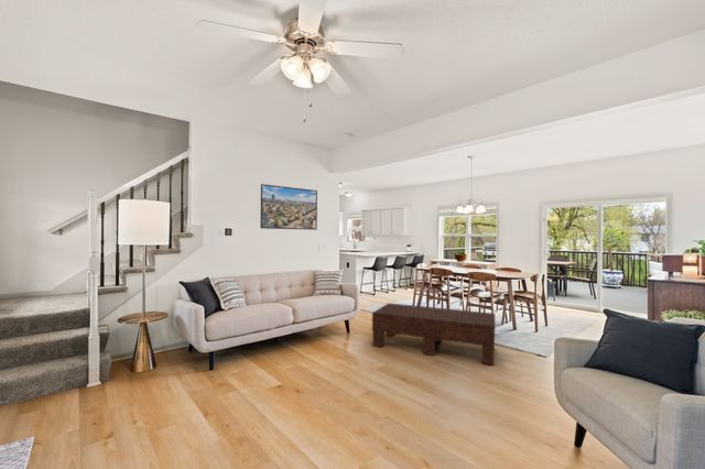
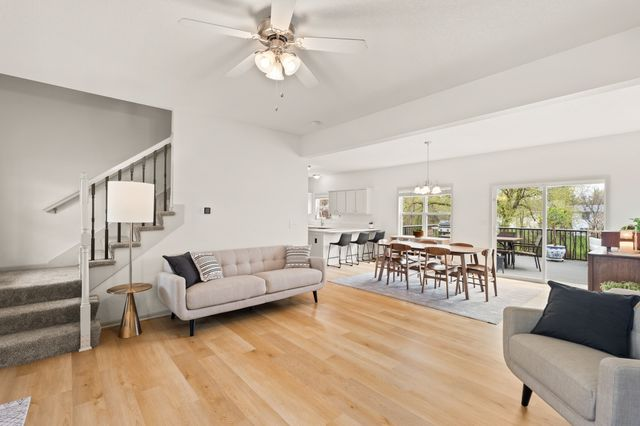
- coffee table (433, 329)
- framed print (290, 208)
